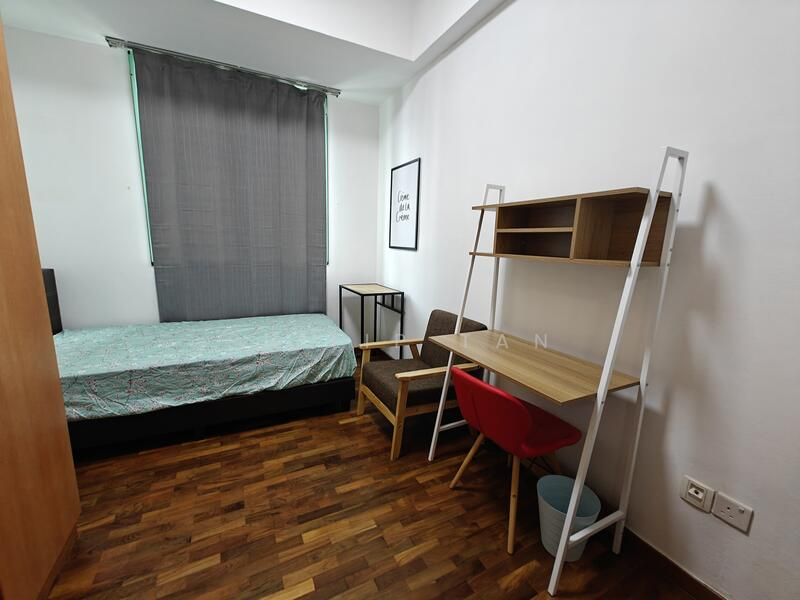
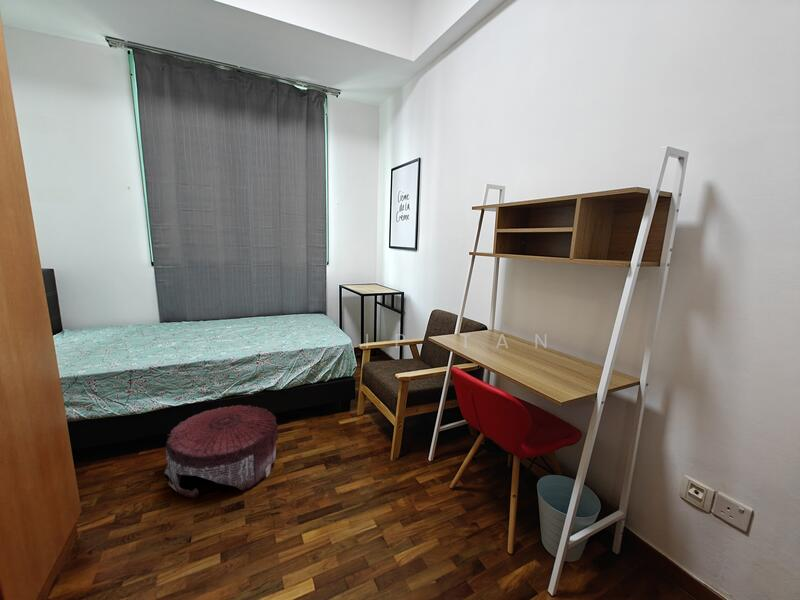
+ pouf (224, 444)
